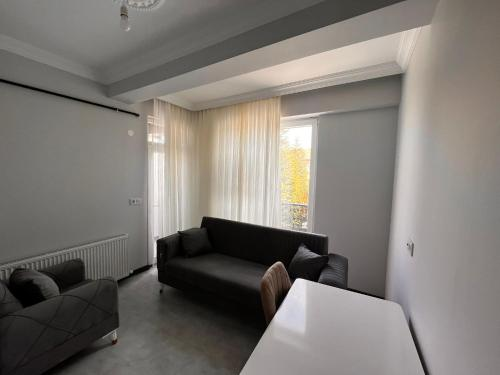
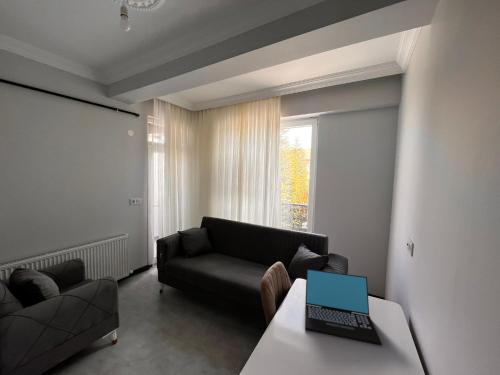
+ laptop (338, 301)
